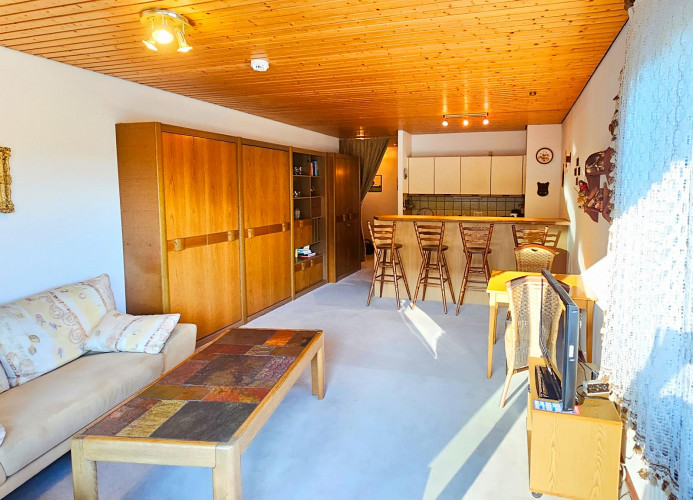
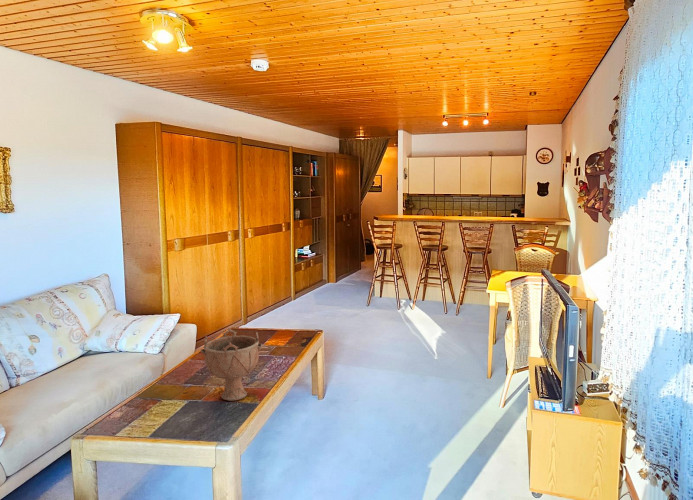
+ decorative bowl (232, 365)
